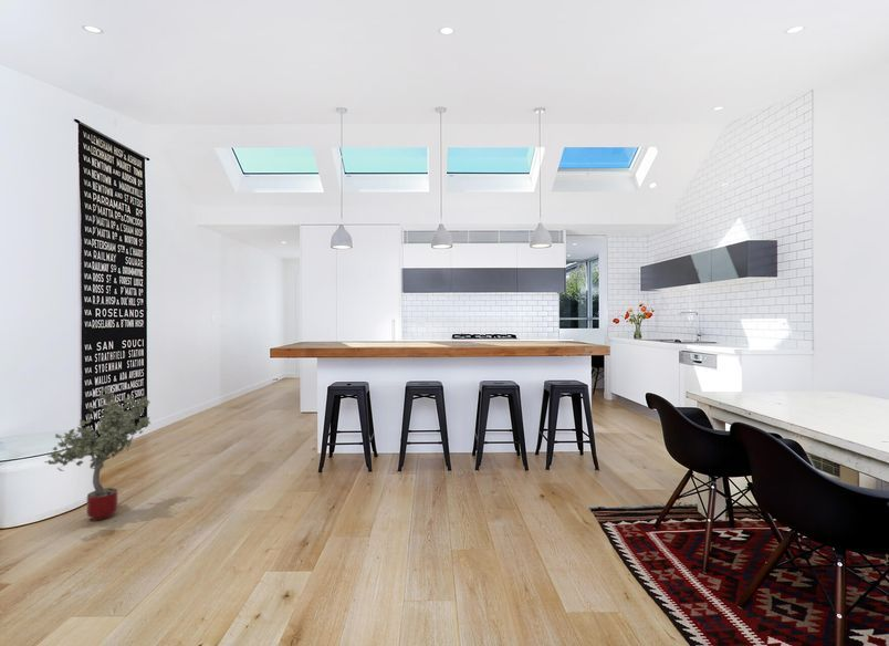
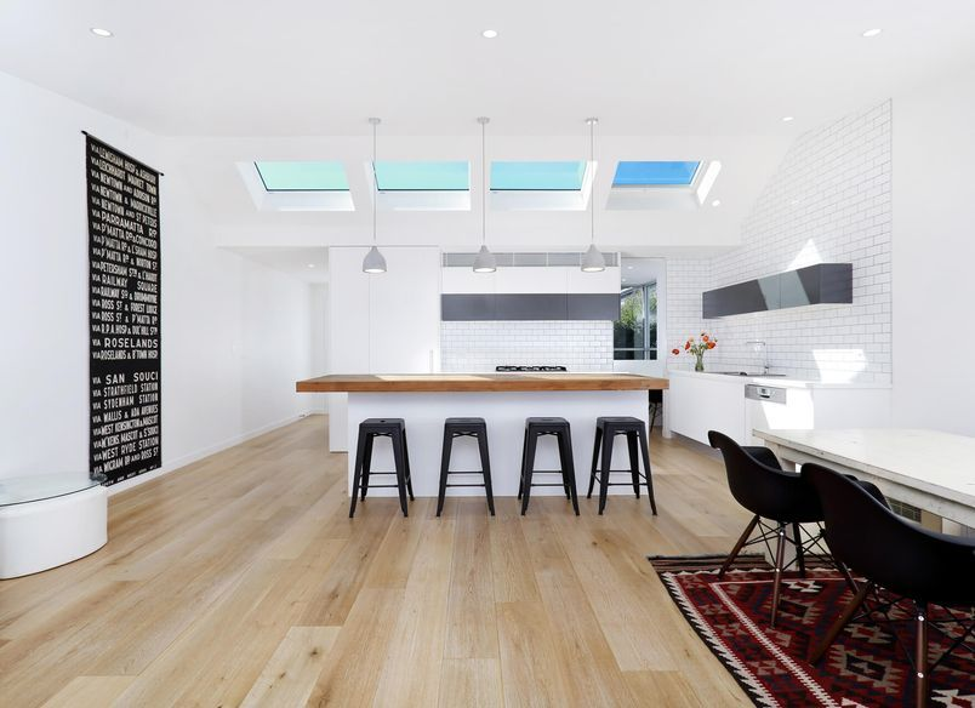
- potted tree (95, 451)
